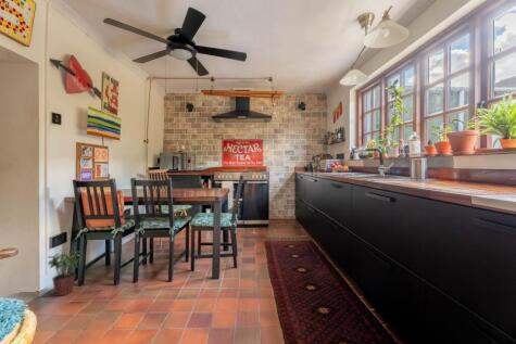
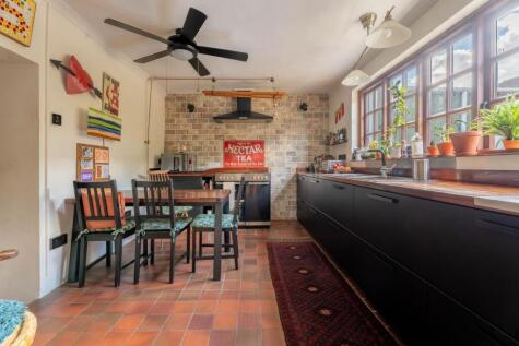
- potted plant (62, 272)
